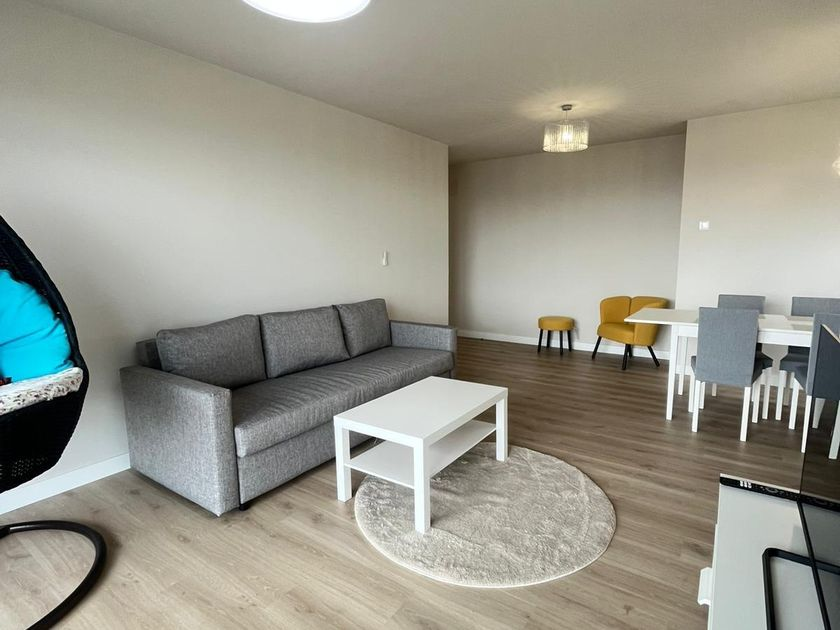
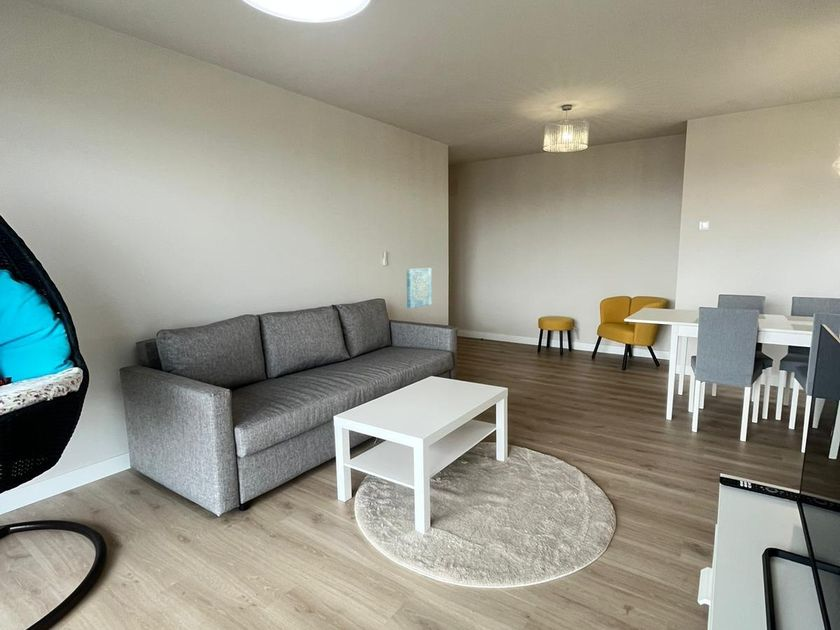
+ wall art (419, 287)
